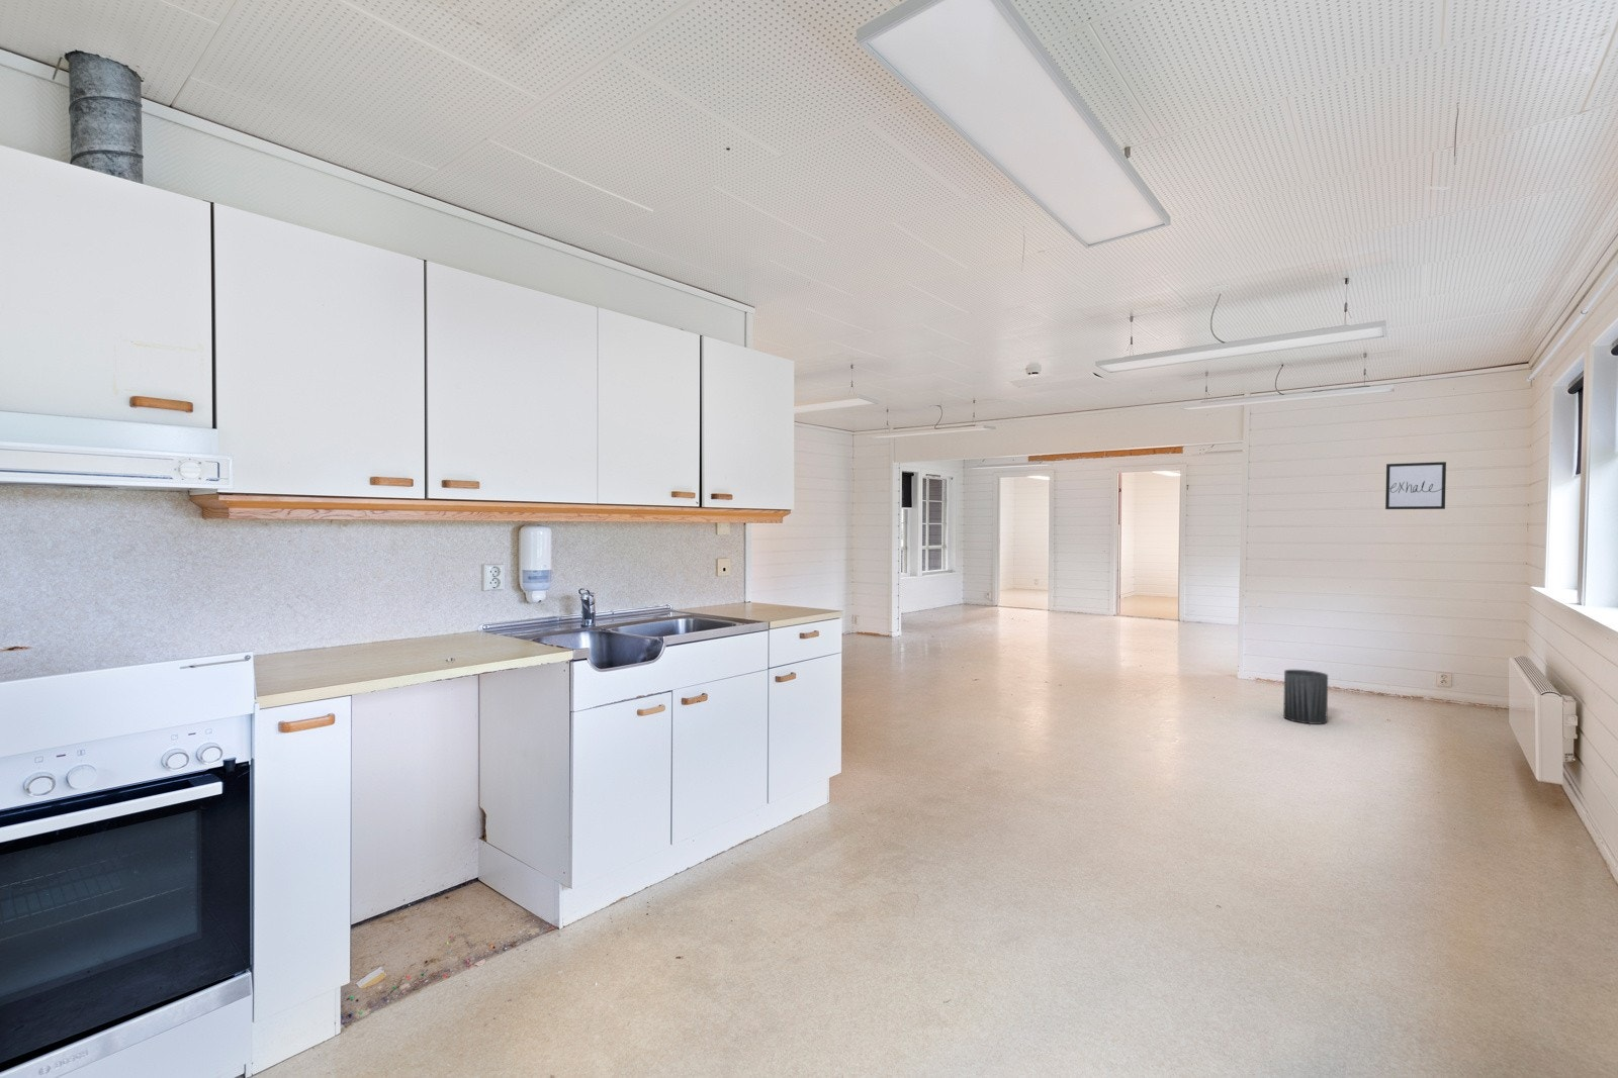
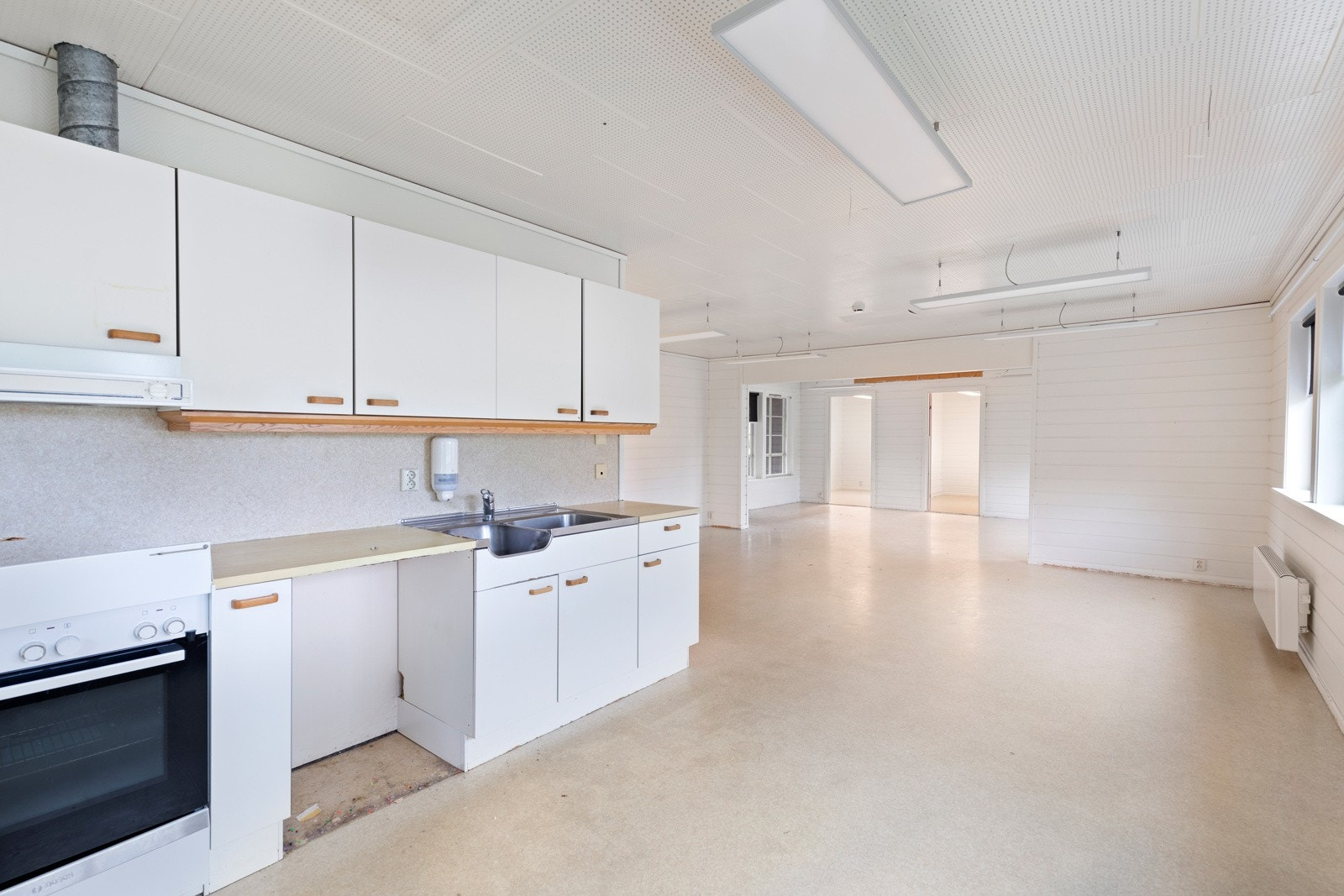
- wall art (1415, 486)
- trash can (1305, 697)
